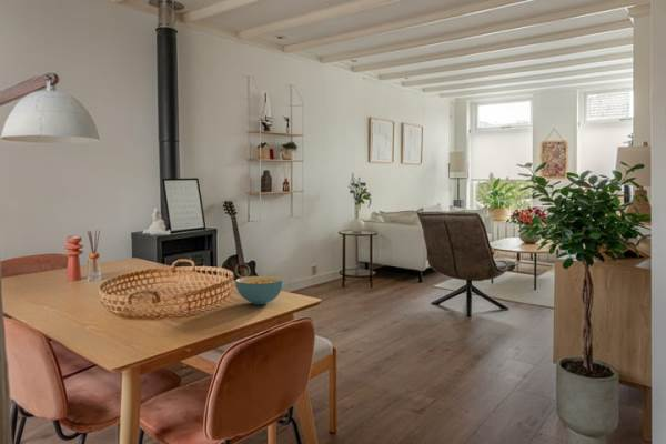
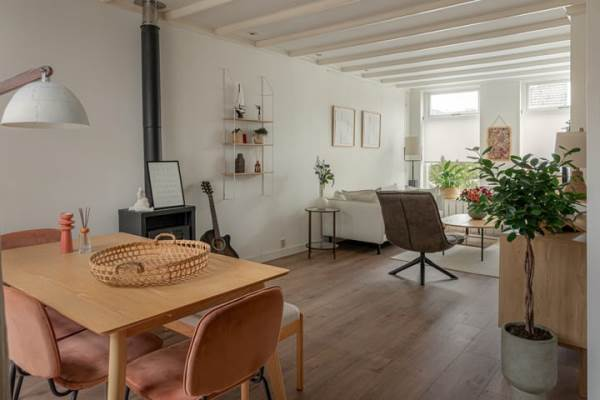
- cereal bowl (260, 291)
